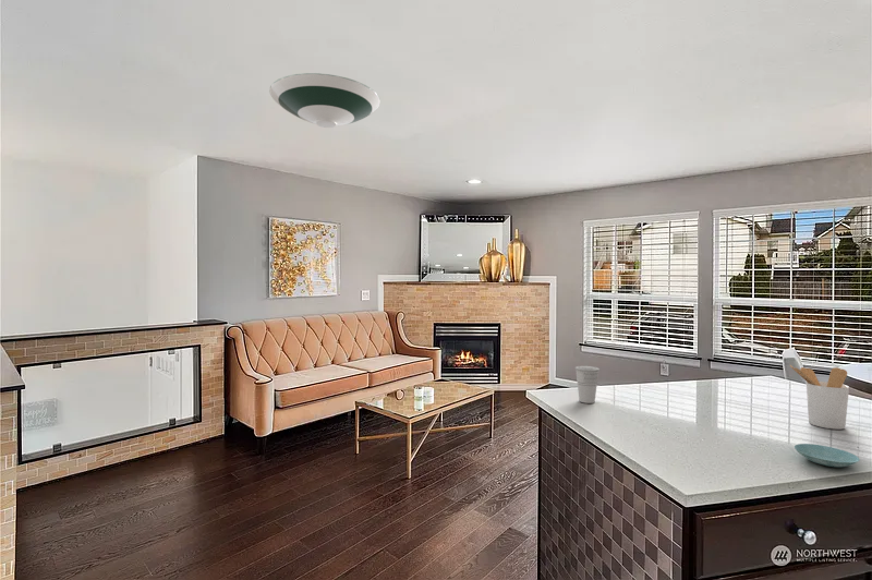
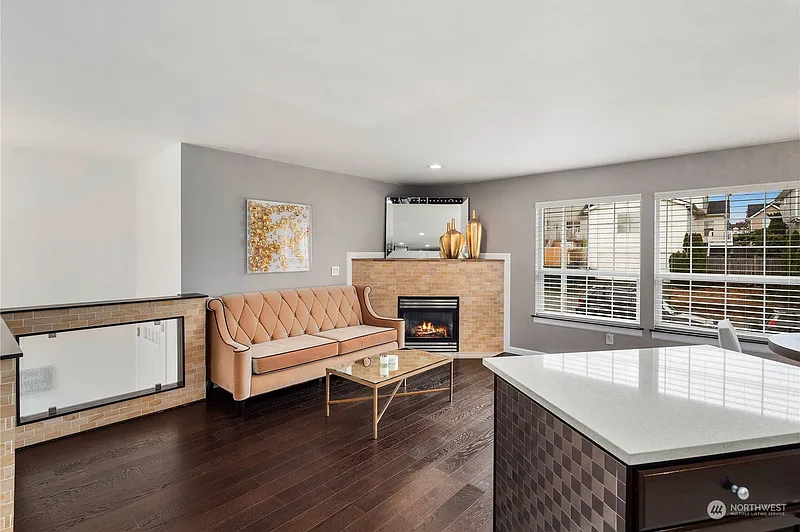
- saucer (326, 111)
- utensil holder (816, 394)
- cup (586, 384)
- saucer (825, 457)
